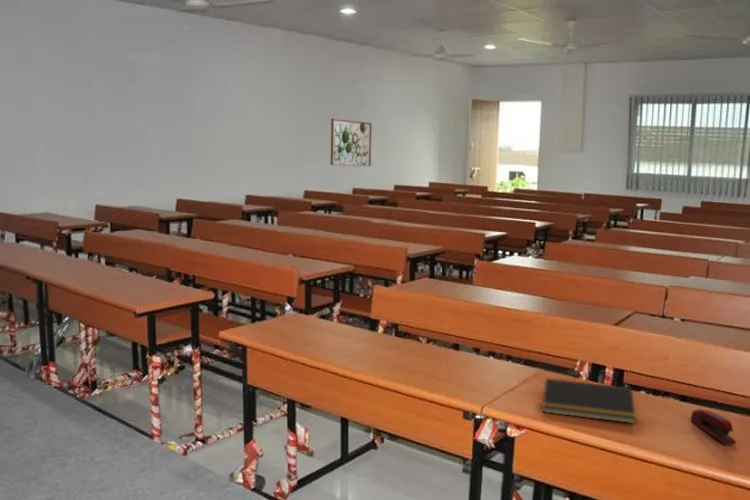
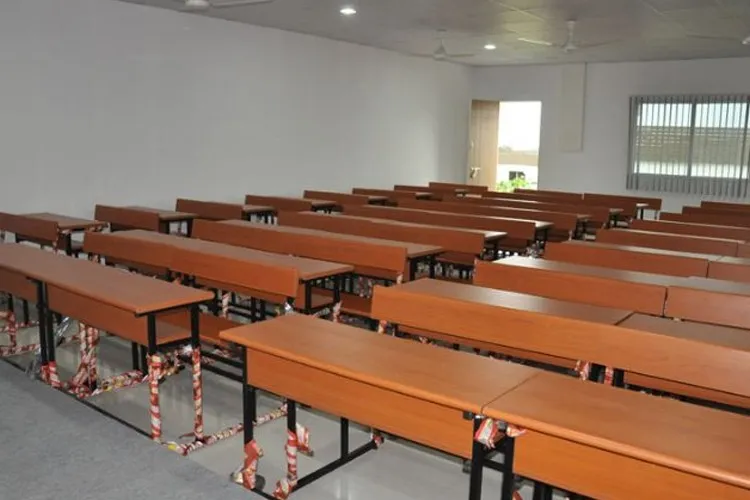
- notepad (588, 399)
- wall art (352, 143)
- stapler (712, 421)
